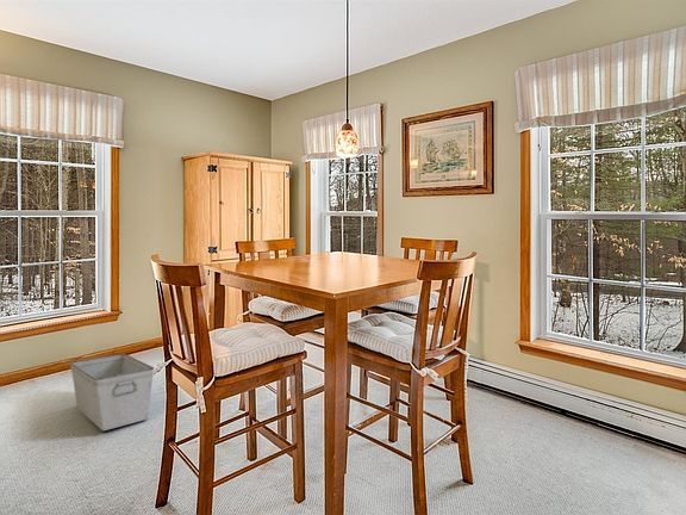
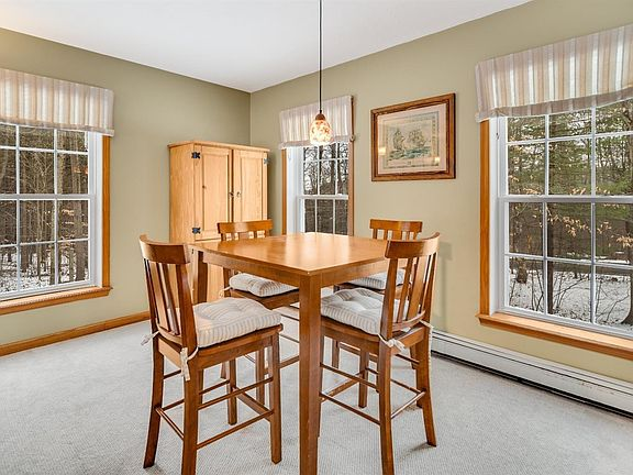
- storage bin (111, 389)
